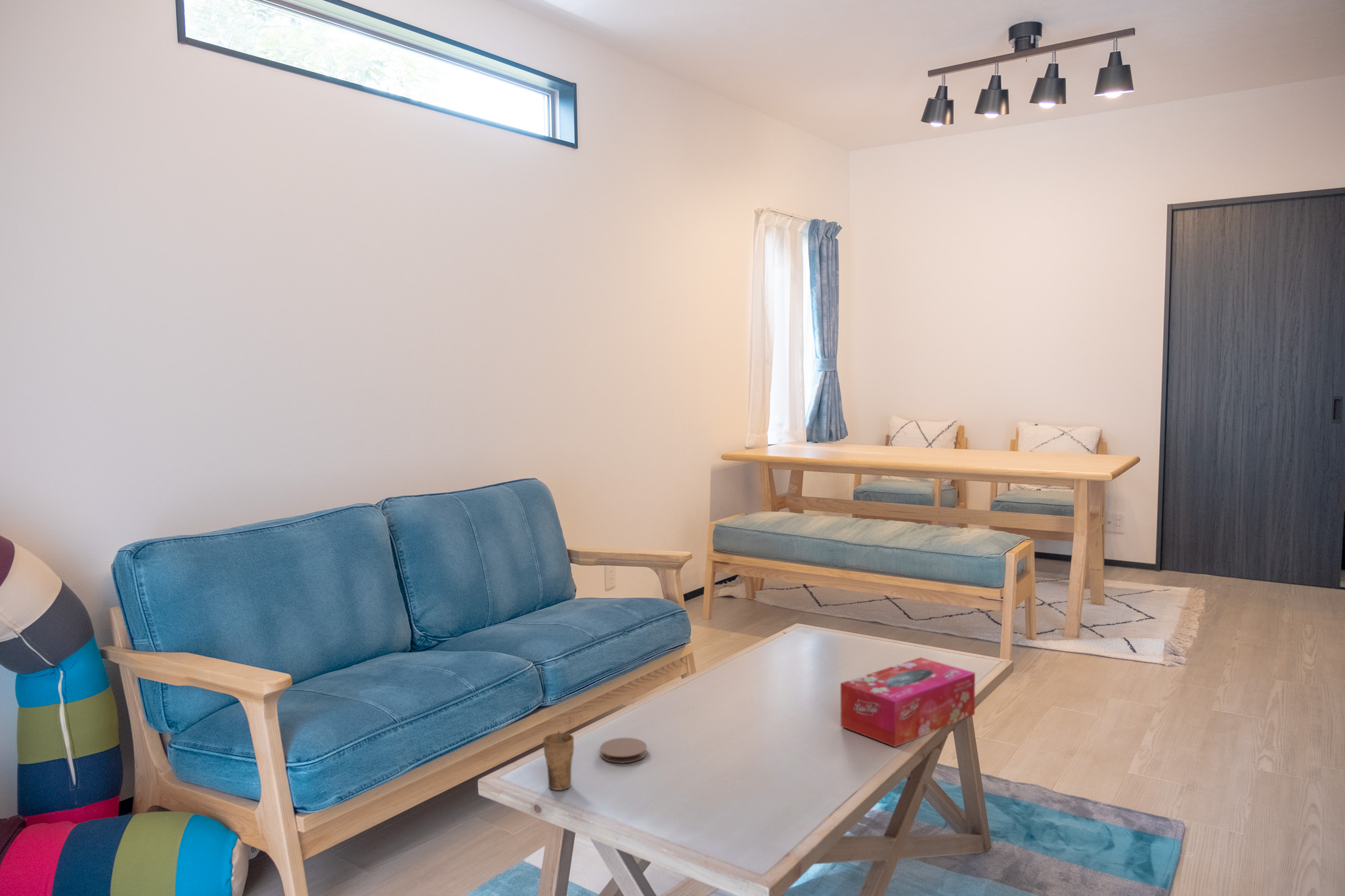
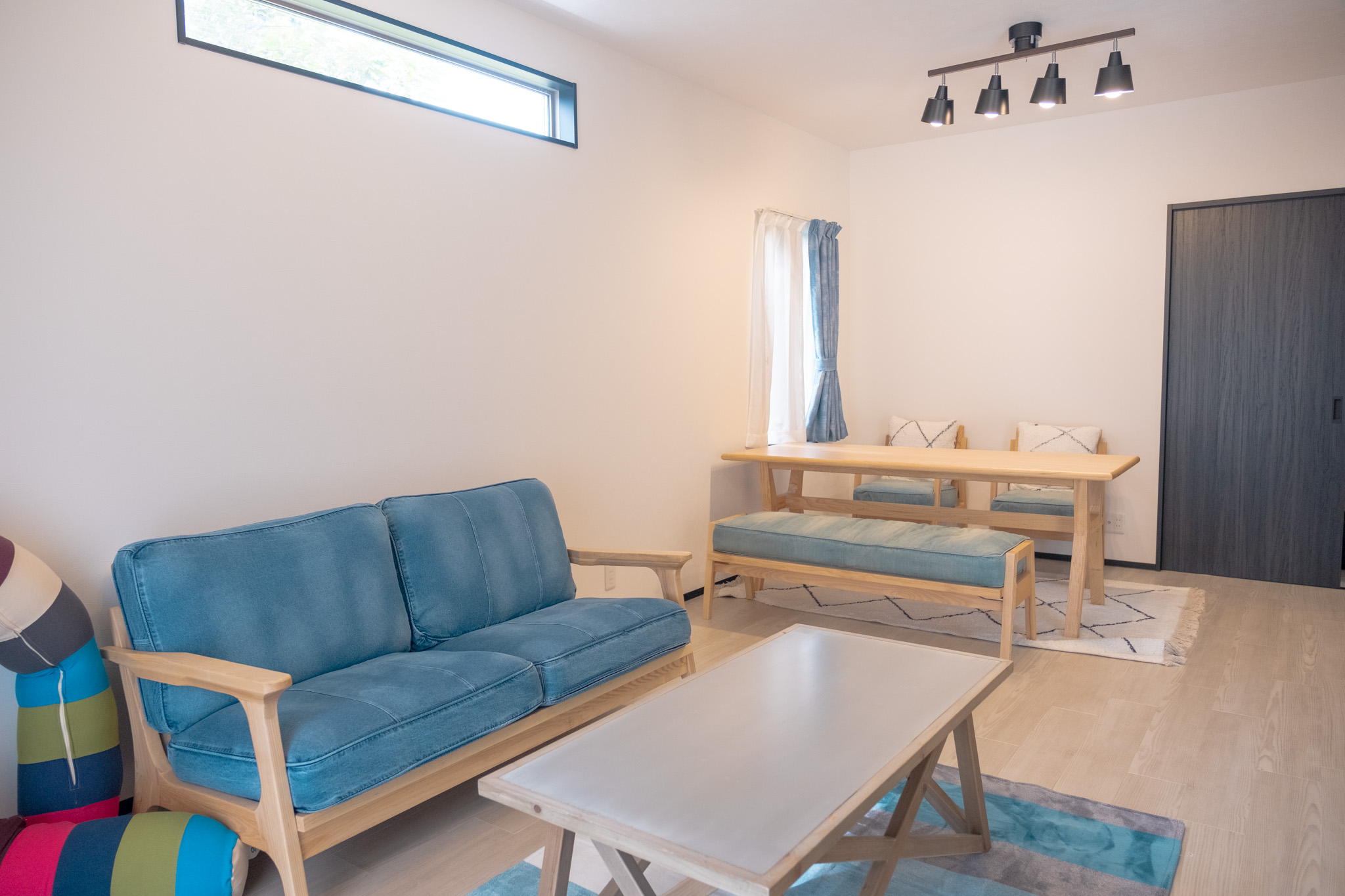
- tissue box (908, 698)
- cup (559, 756)
- coaster (623, 750)
